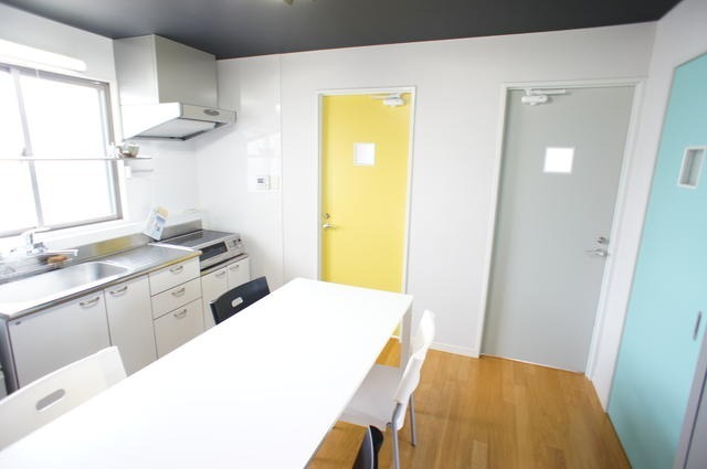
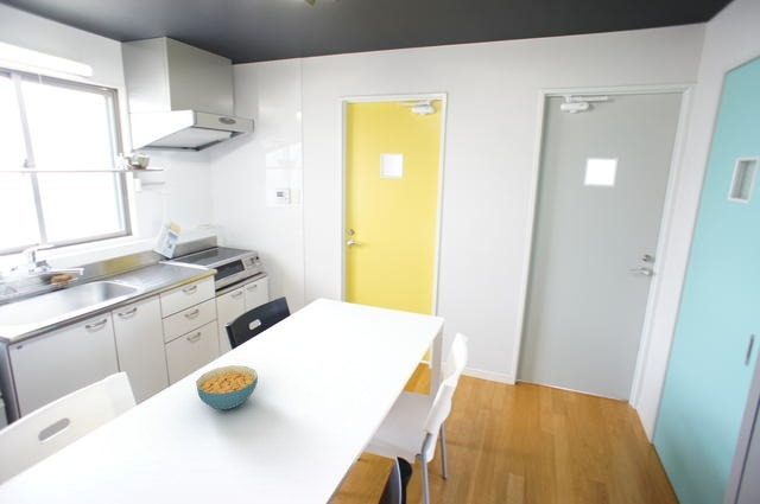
+ cereal bowl (228, 391)
